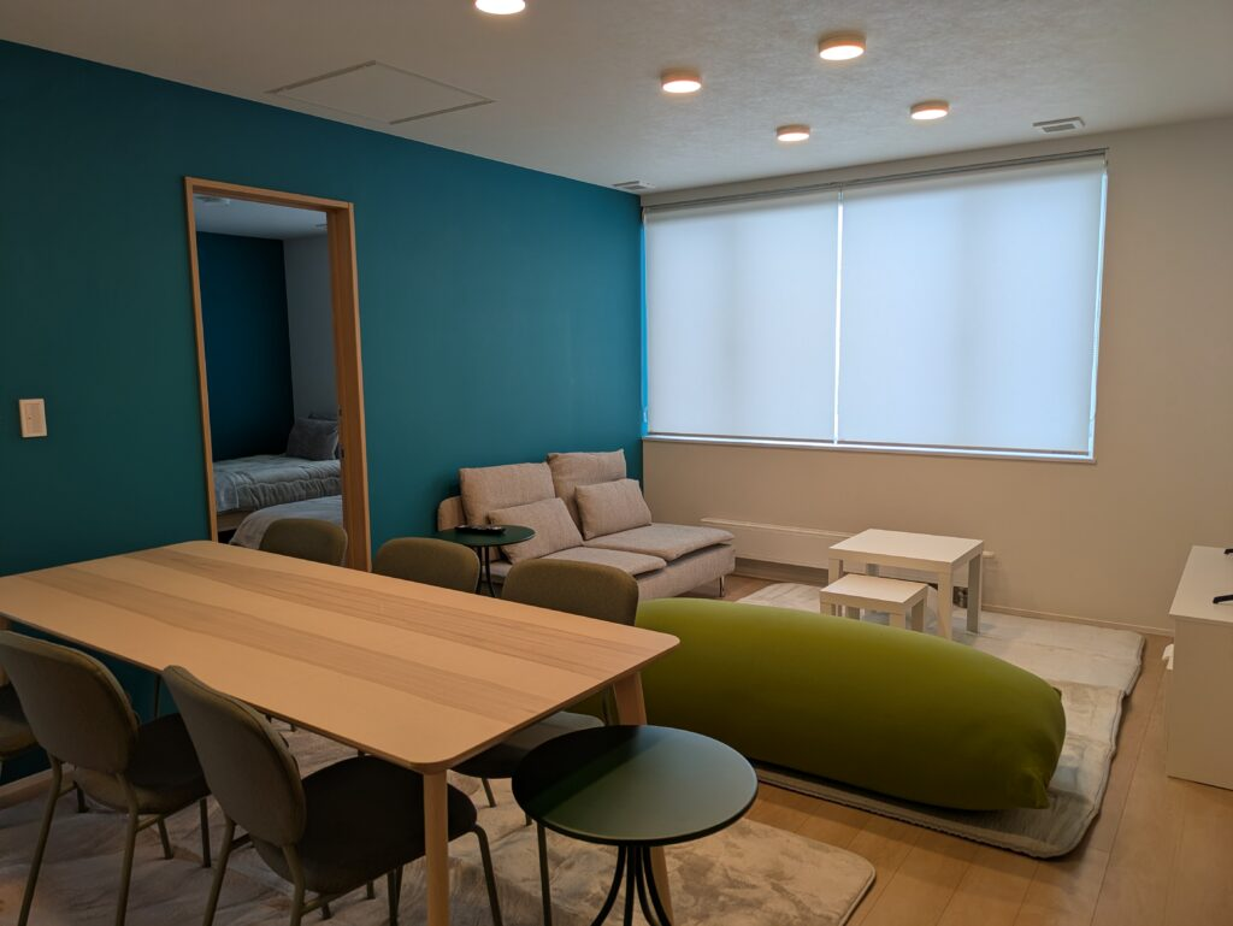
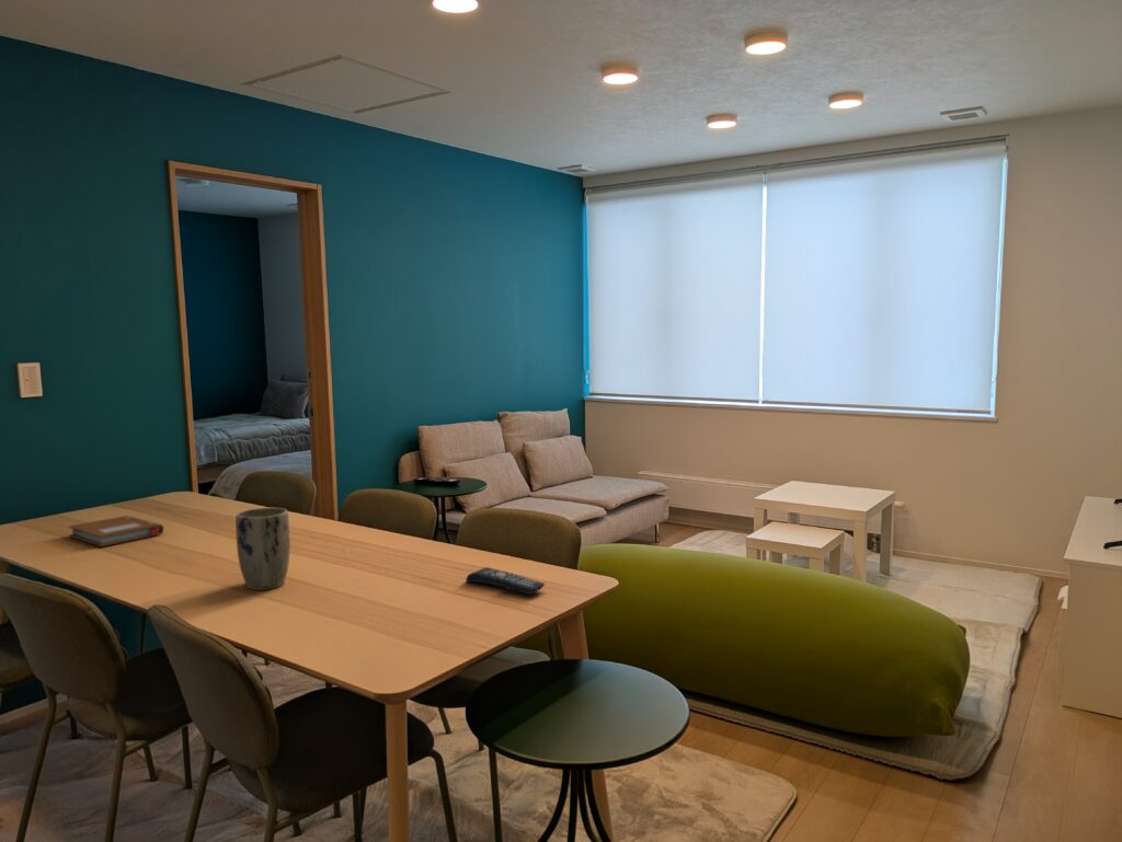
+ plant pot (263, 549)
+ remote control (504, 580)
+ notebook (117, 530)
